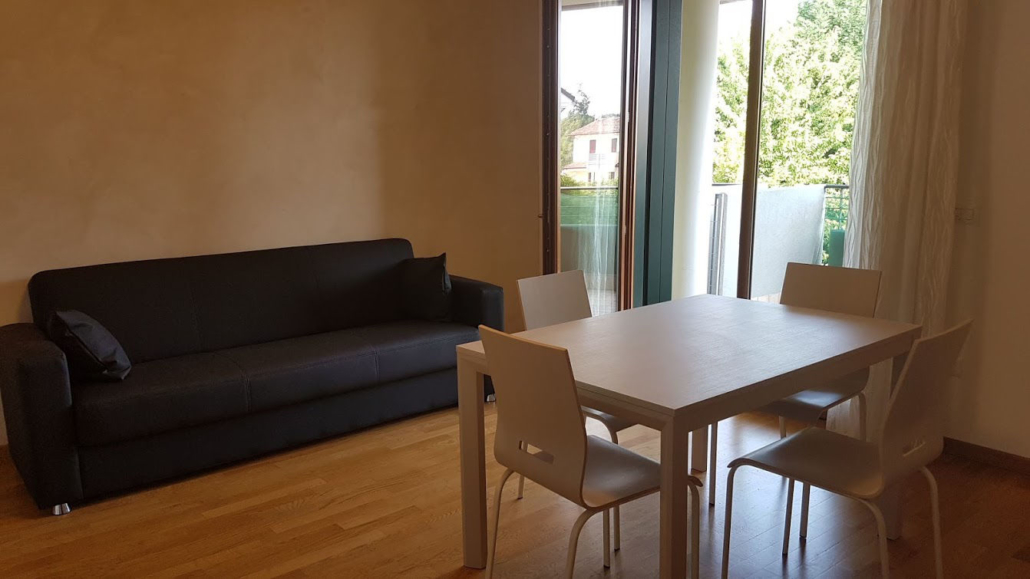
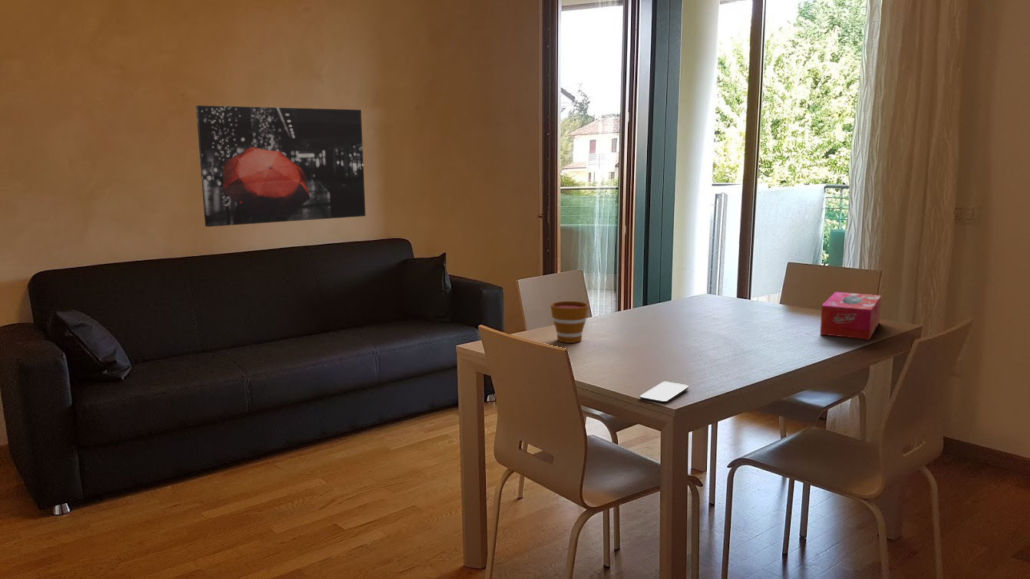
+ cup (570, 321)
+ wall art (287, 165)
+ tissue box (851, 314)
+ smartphone (664, 391)
